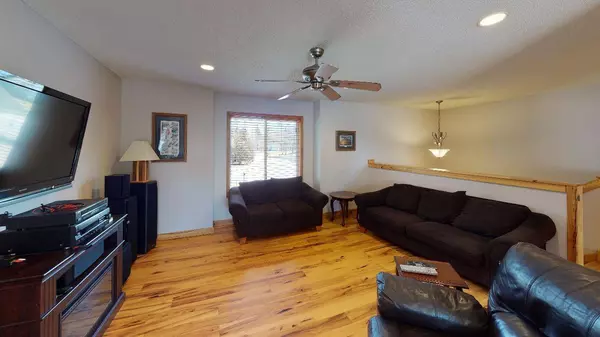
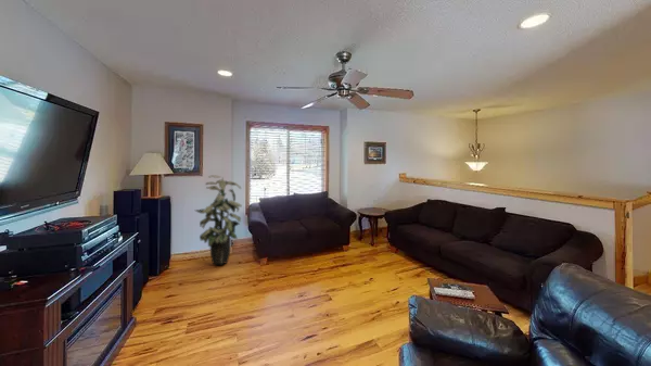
+ indoor plant (218, 218)
